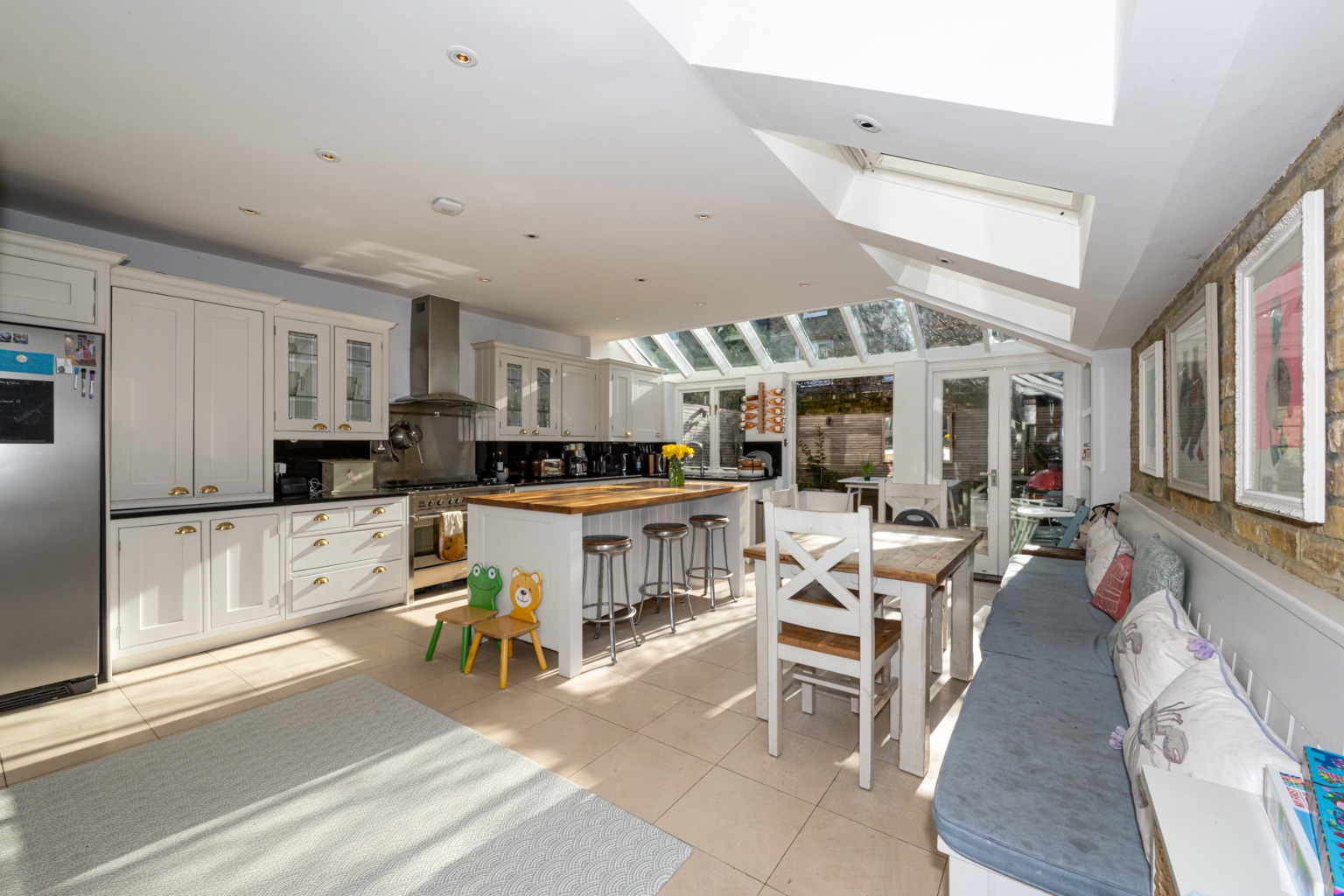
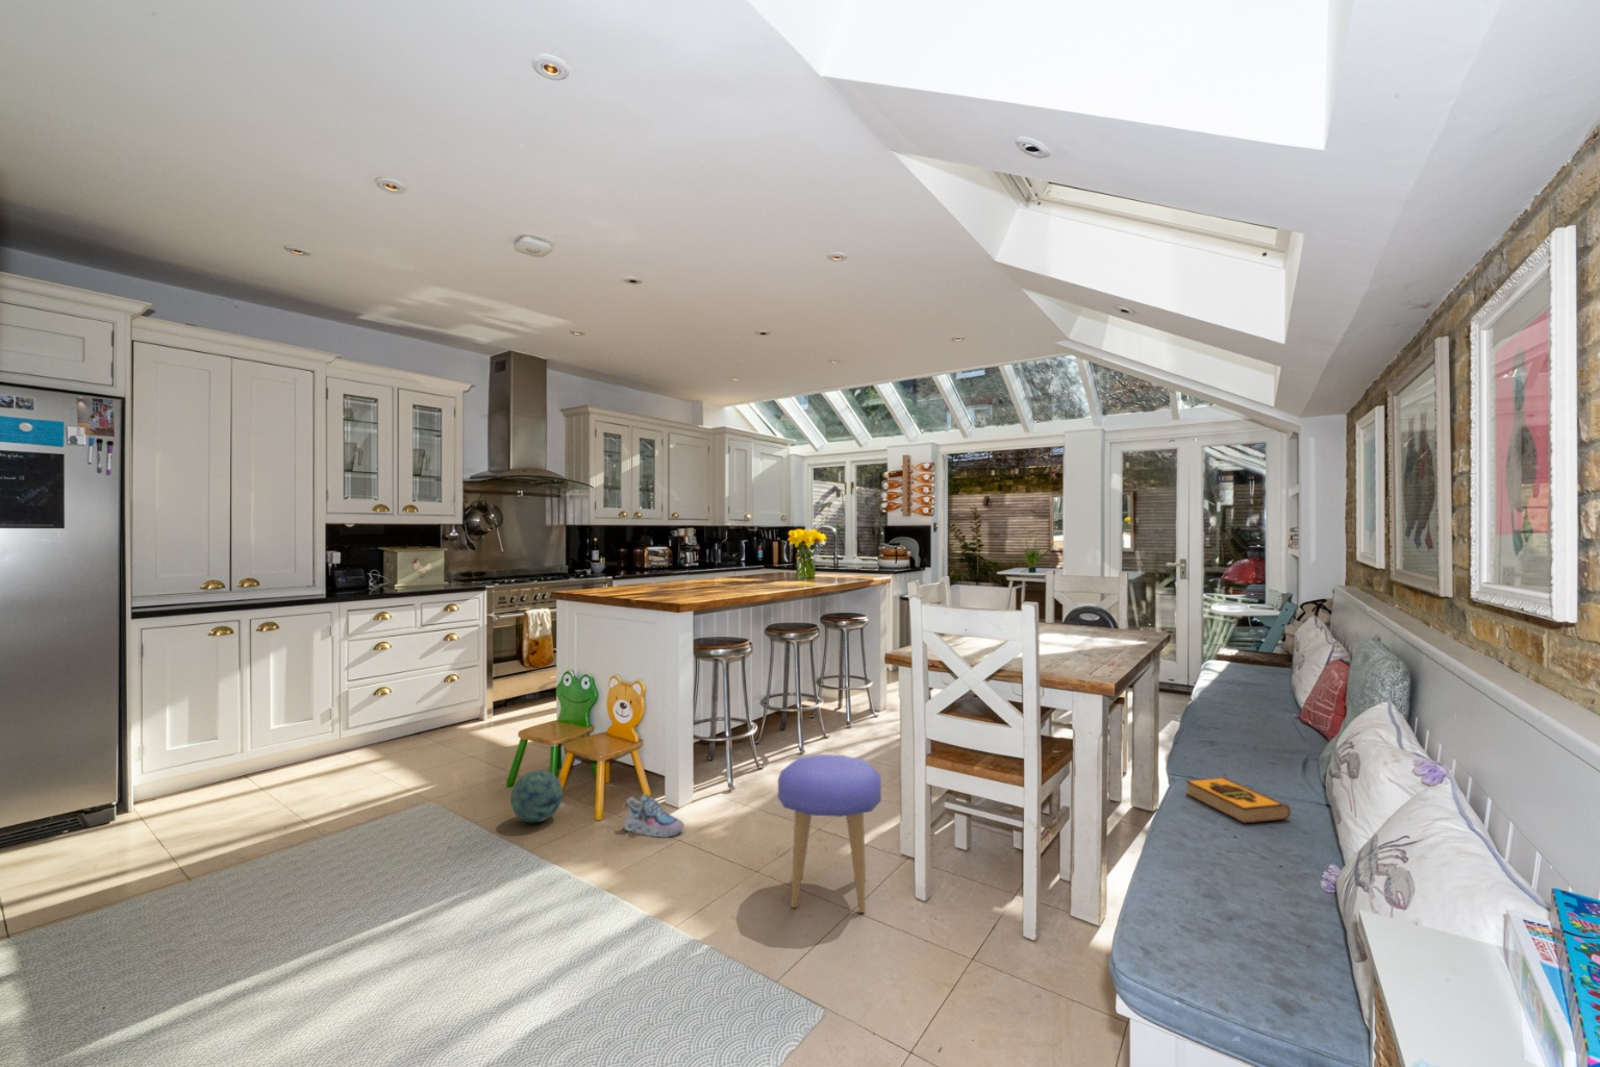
+ stool (829, 815)
+ ball (537, 795)
+ shoe (654, 811)
+ hardback book (1236, 798)
